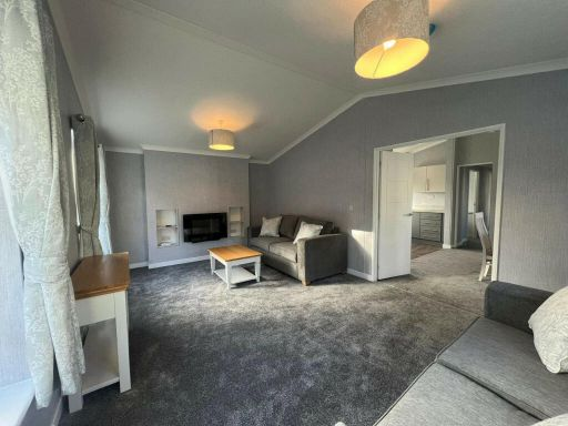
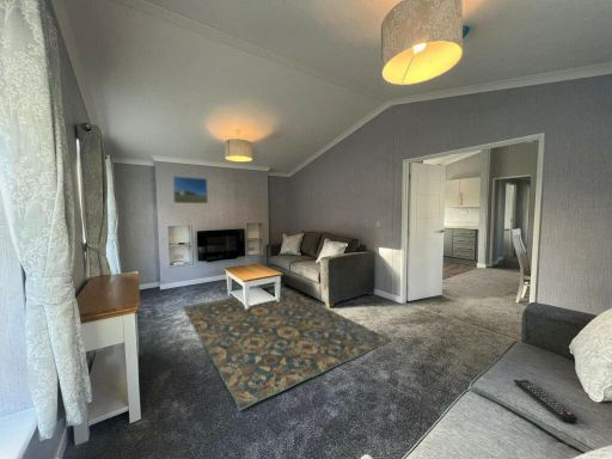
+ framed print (190, 190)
+ rug (271, 320)
+ remote control (541, 398)
